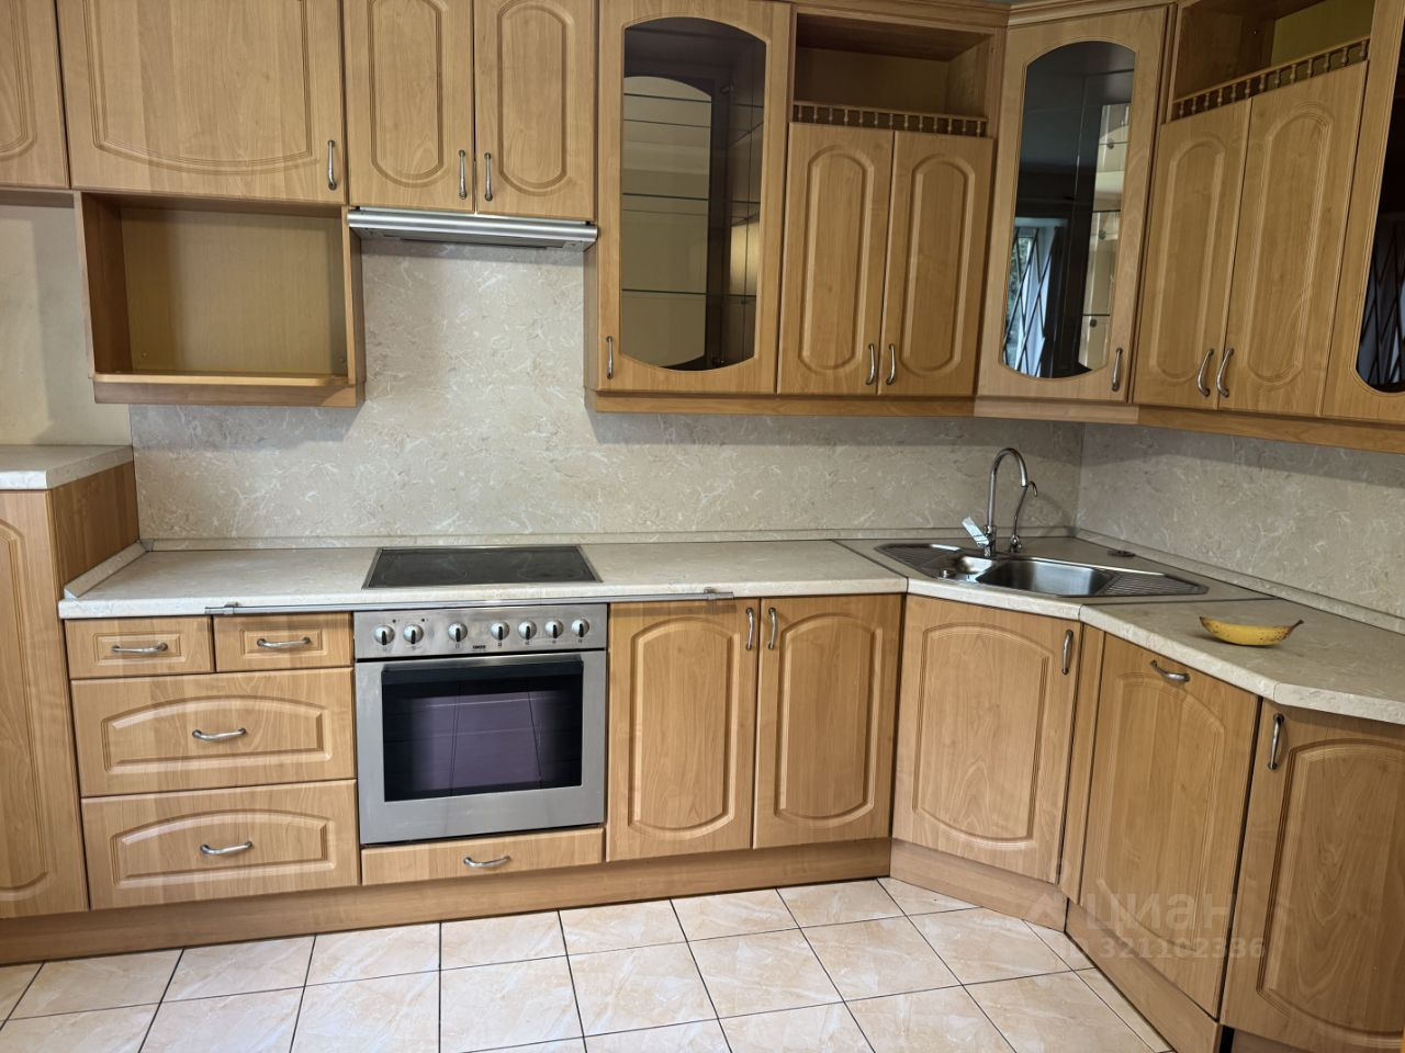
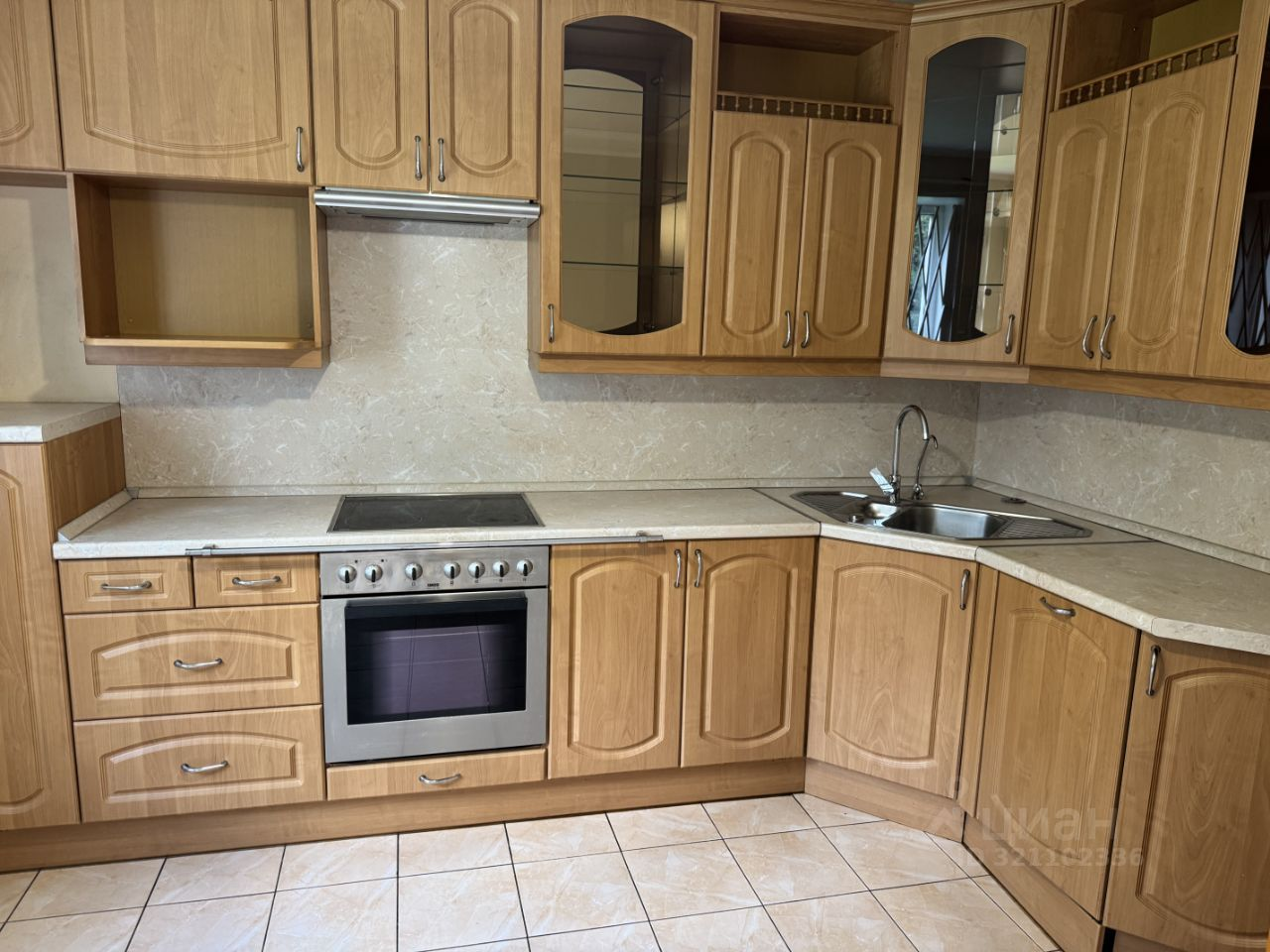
- banana (1249, 629)
